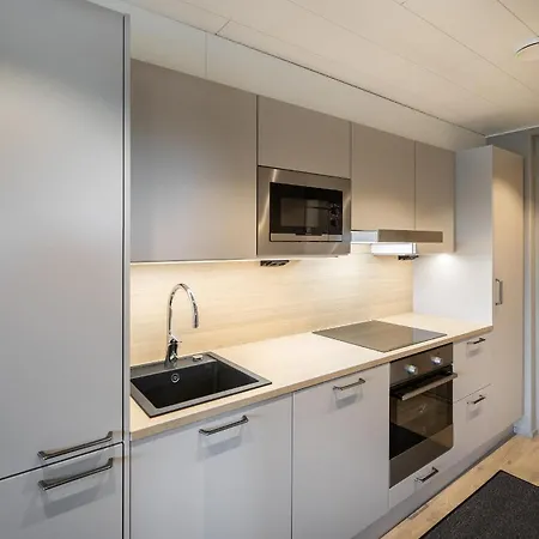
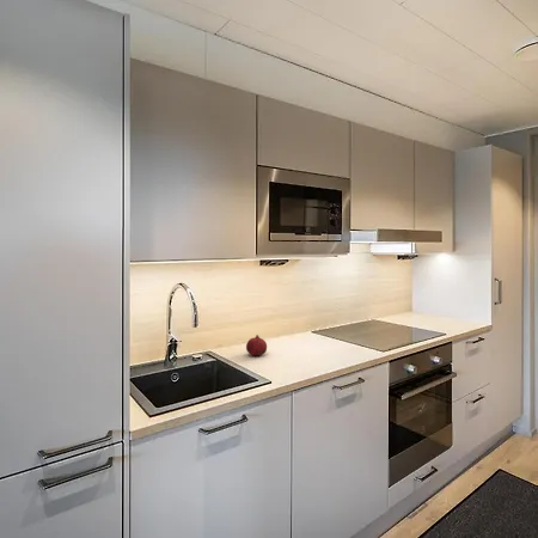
+ fruit (256, 344)
